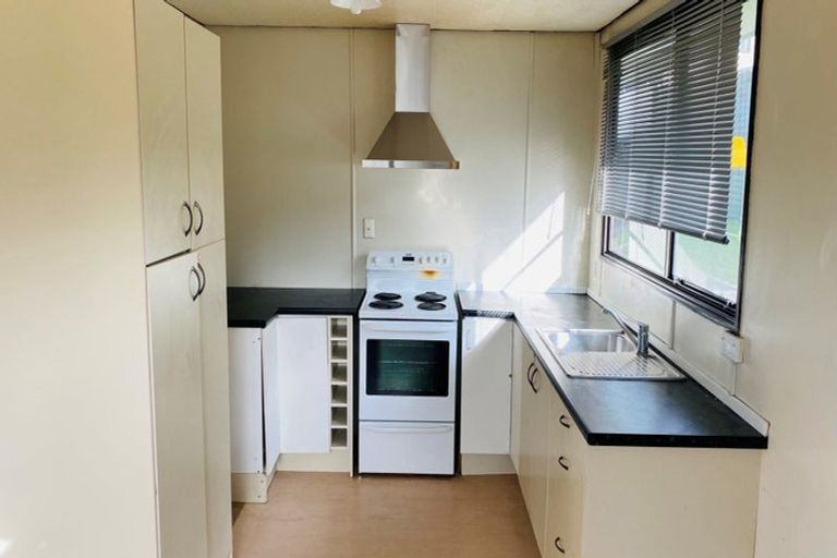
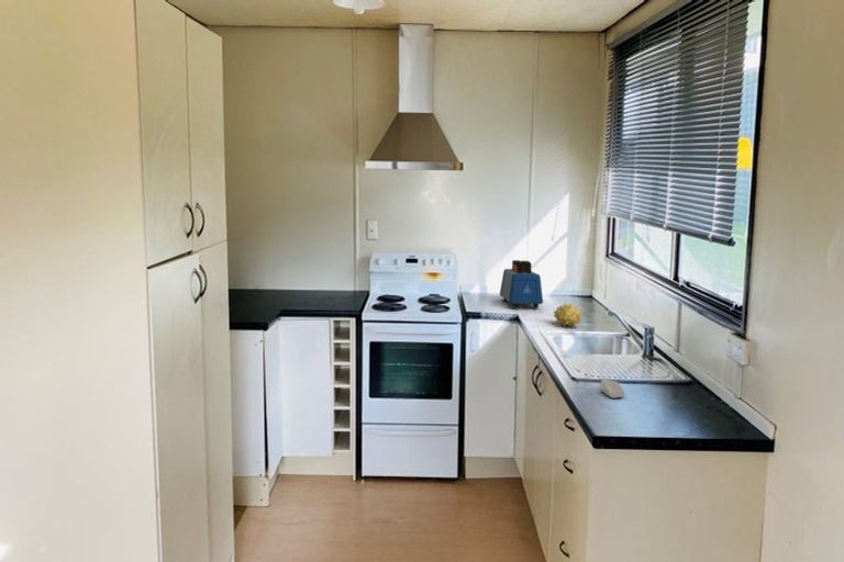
+ soap bar (611, 387)
+ toaster (521, 282)
+ fruit (566, 314)
